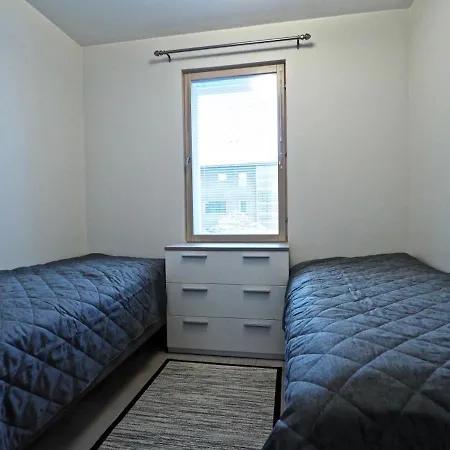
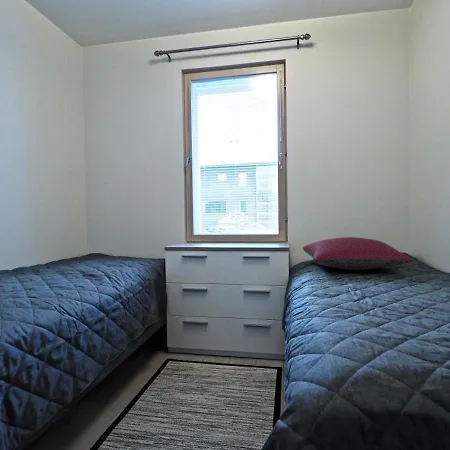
+ pillow (349, 253)
